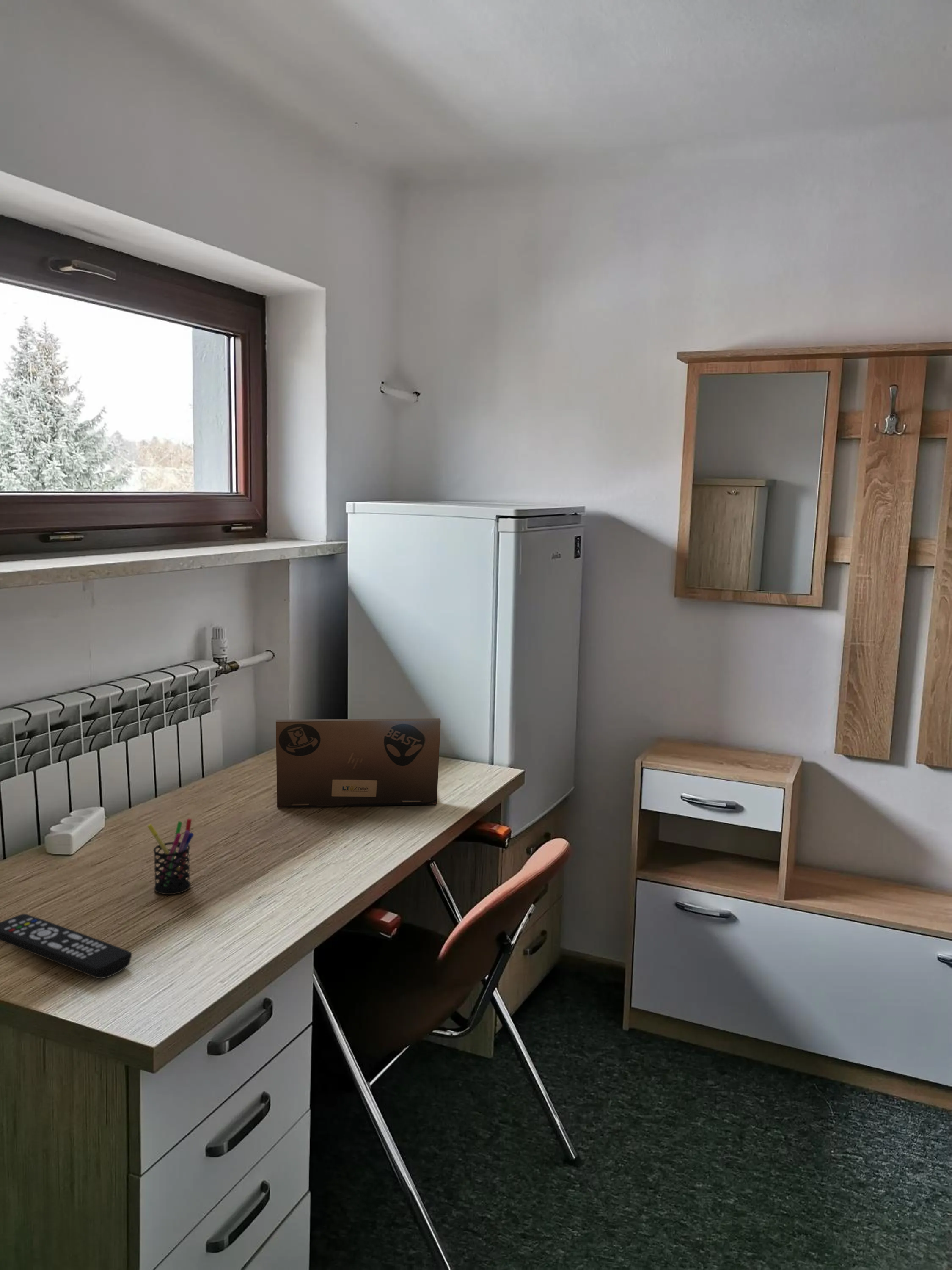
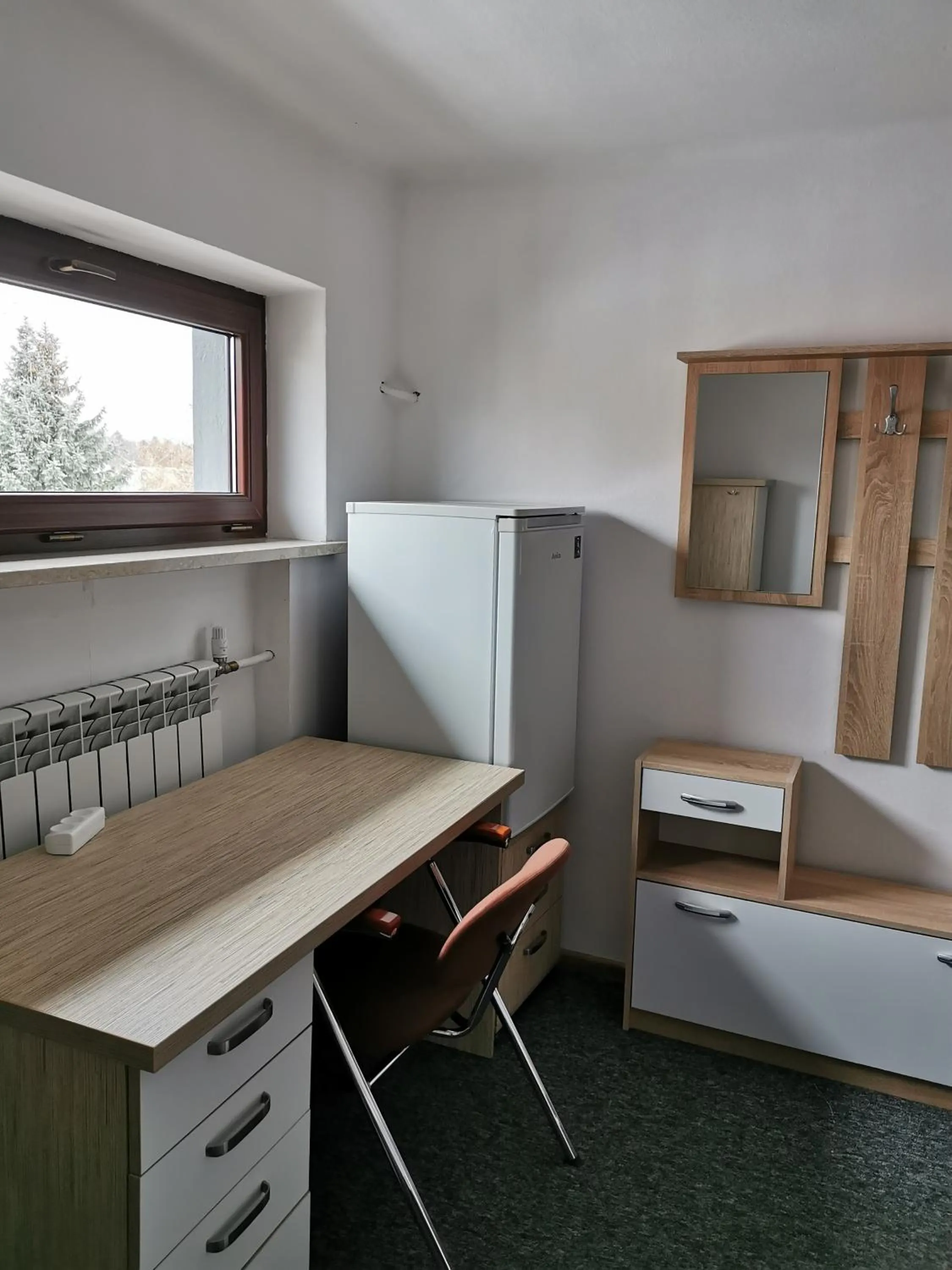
- remote control (59, 945)
- laptop (357, 750)
- pen holder (175, 852)
